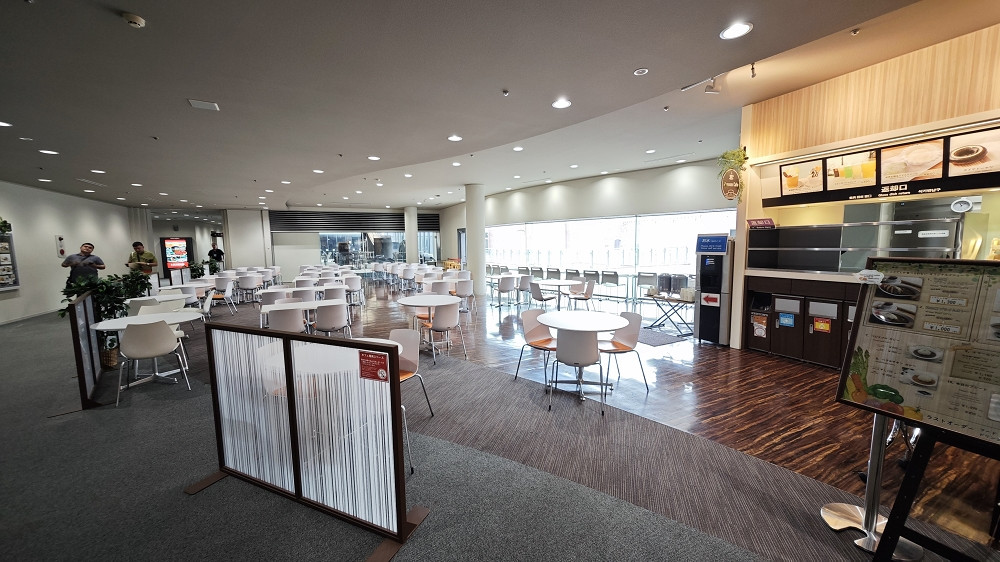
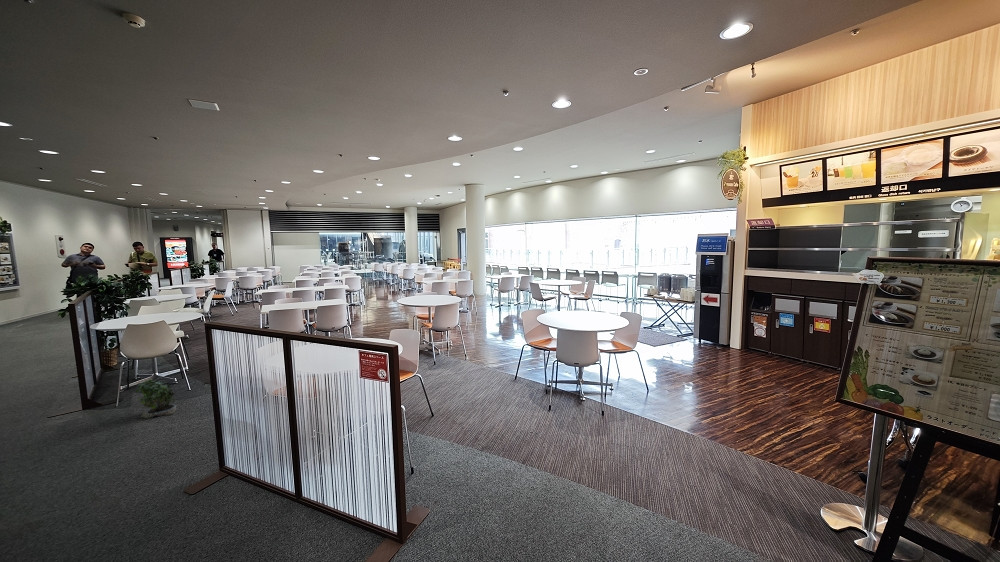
+ potted plant (156, 395)
